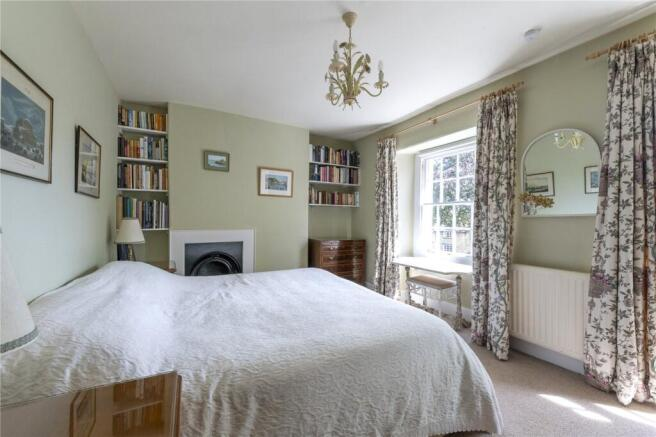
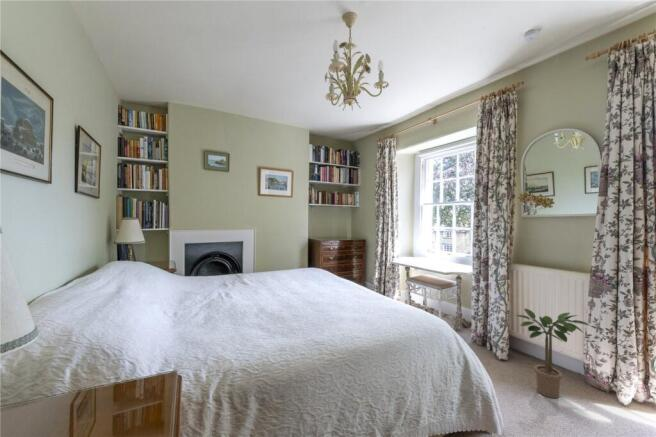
+ potted plant (551, 349)
